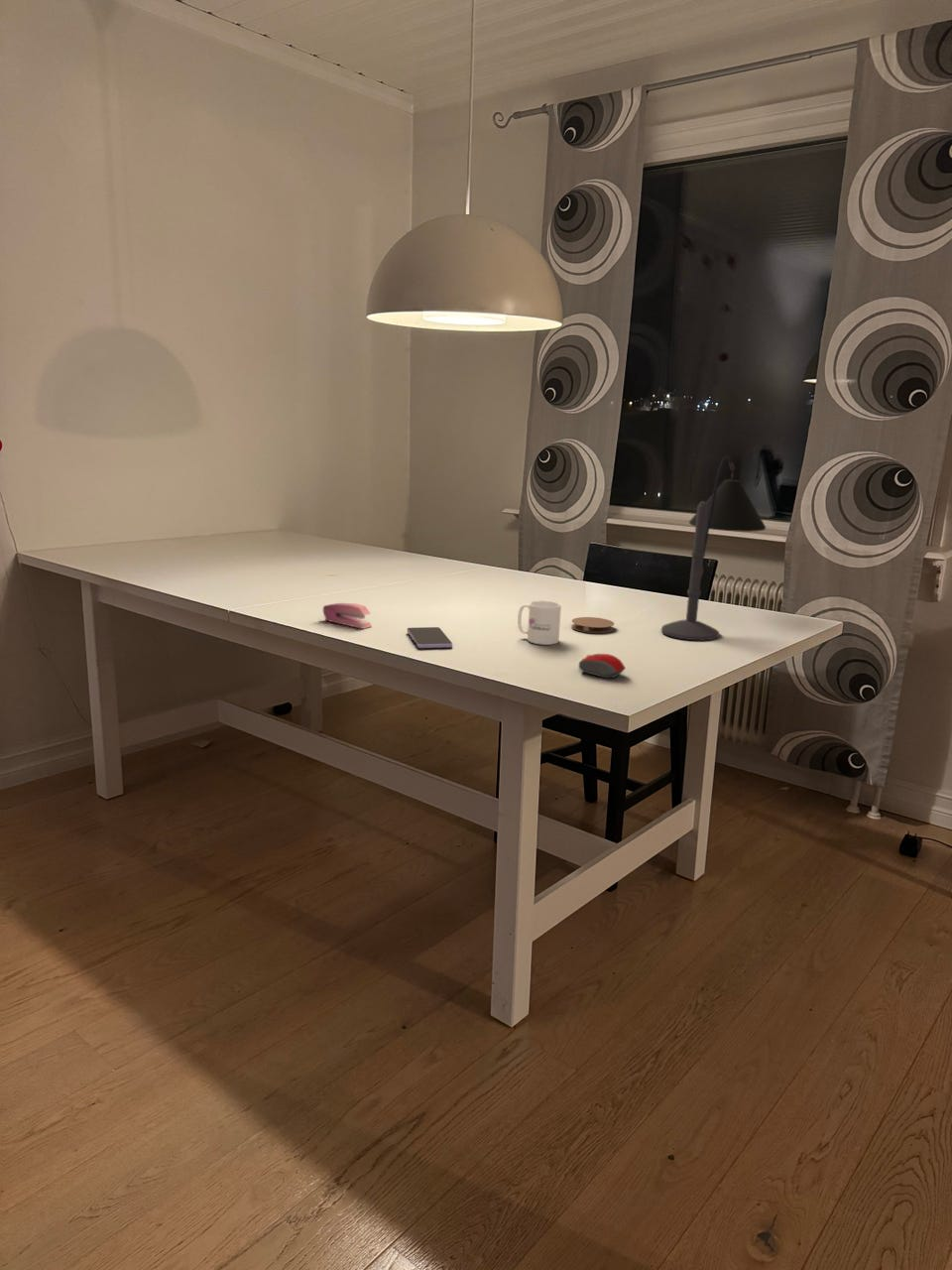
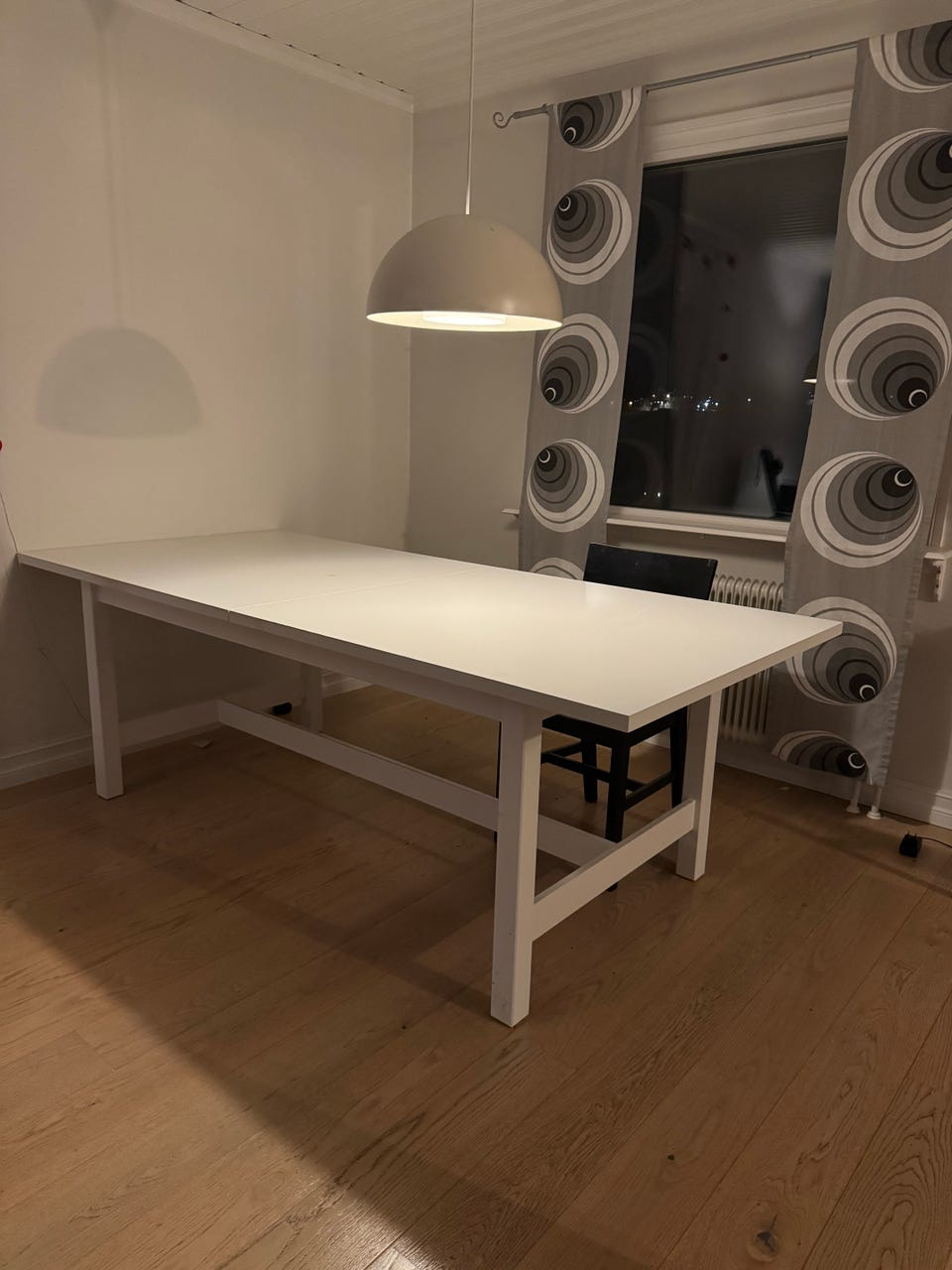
- coaster (592, 624)
- mug (537, 621)
- computer mouse (602, 663)
- desk lamp (707, 538)
- smartphone (428, 637)
- stapler (346, 612)
